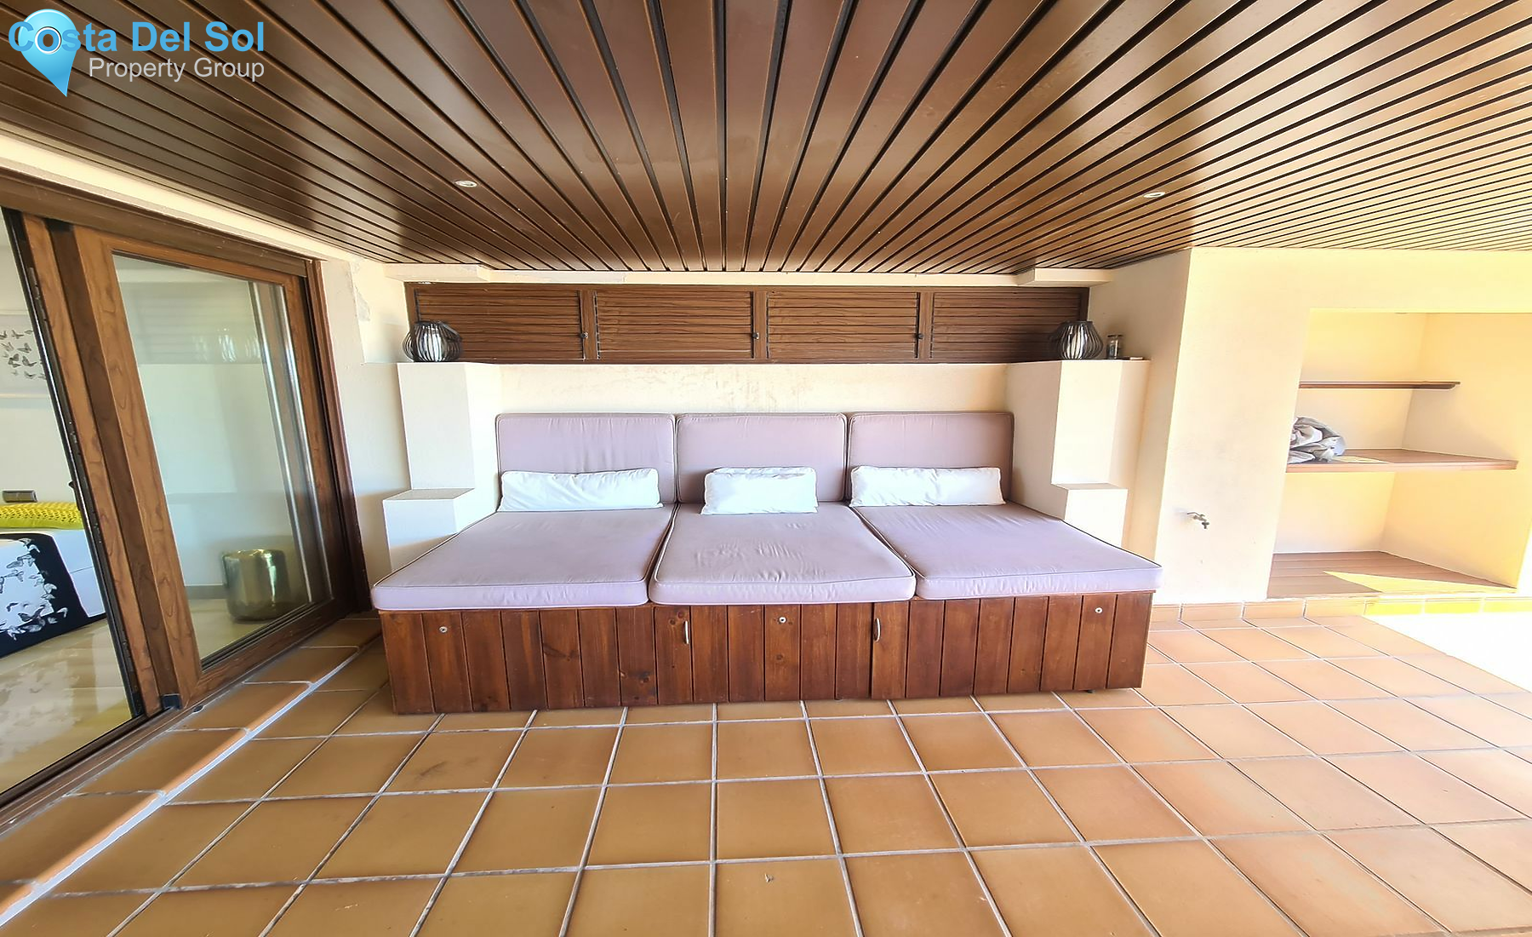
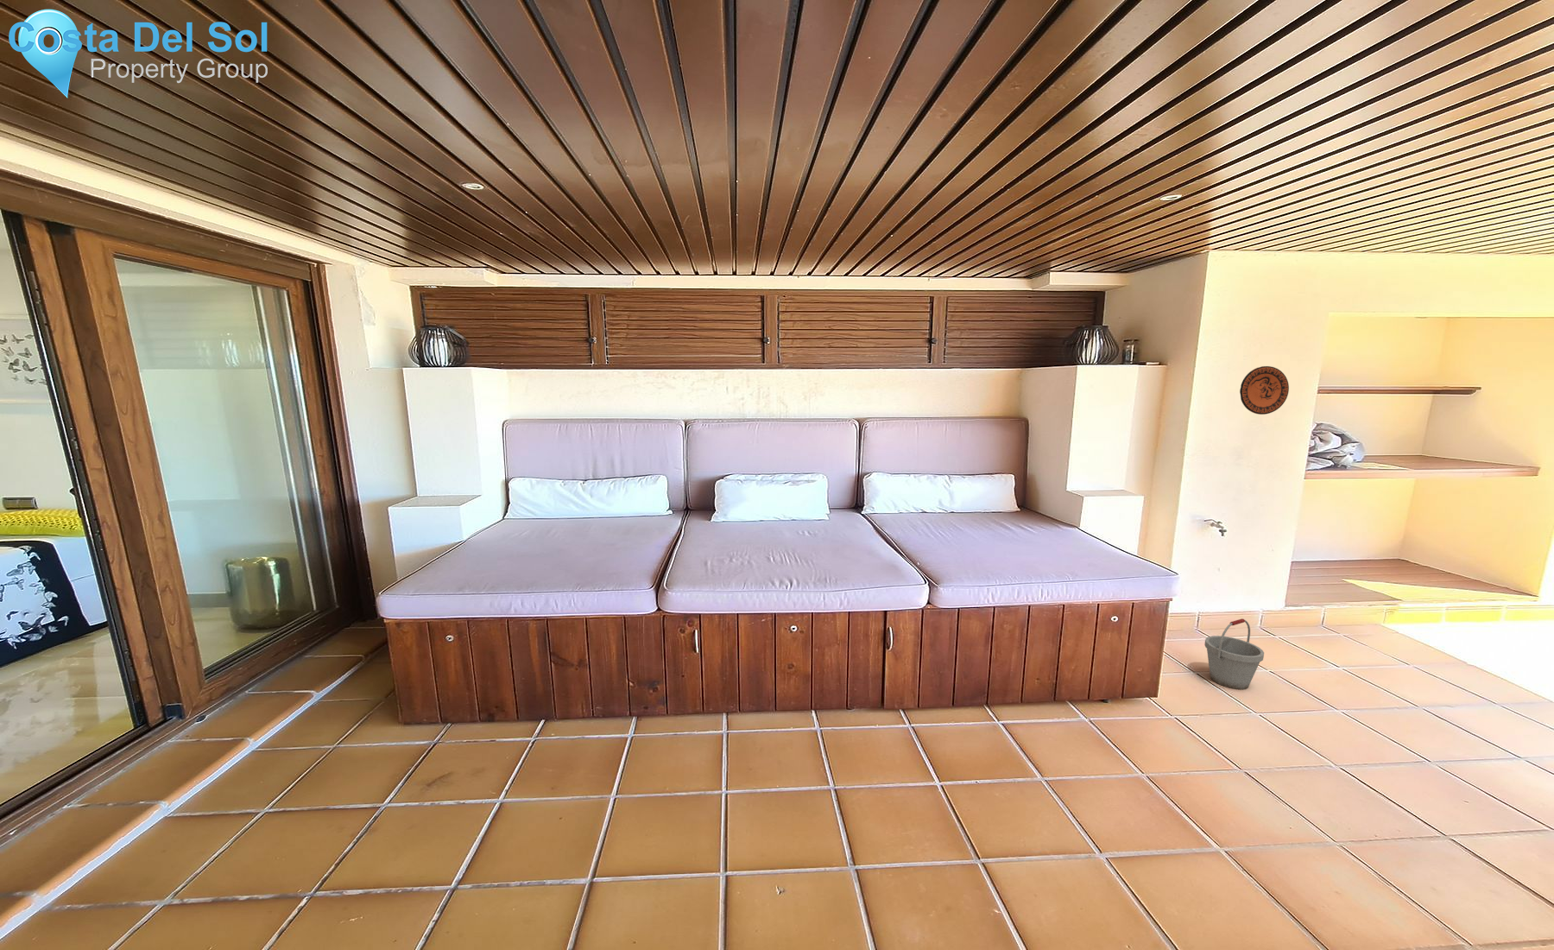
+ decorative plate (1263, 391)
+ bucket (1233, 651)
